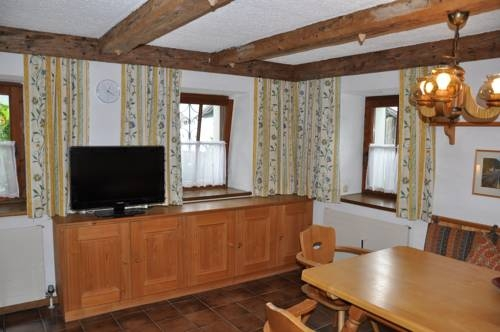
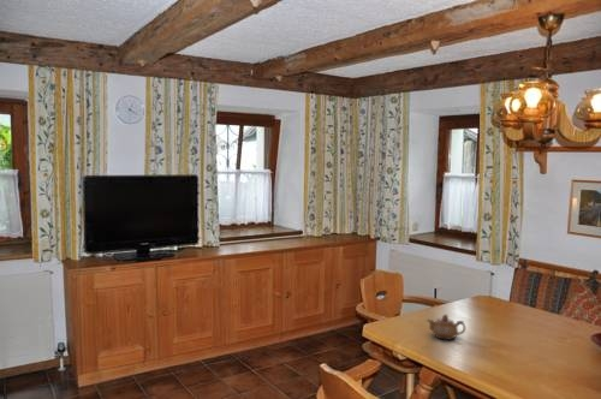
+ teapot (445, 326)
